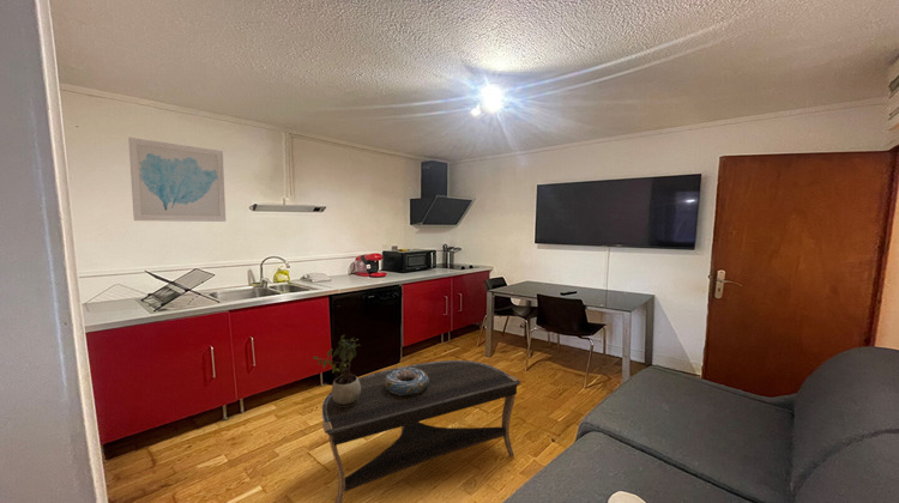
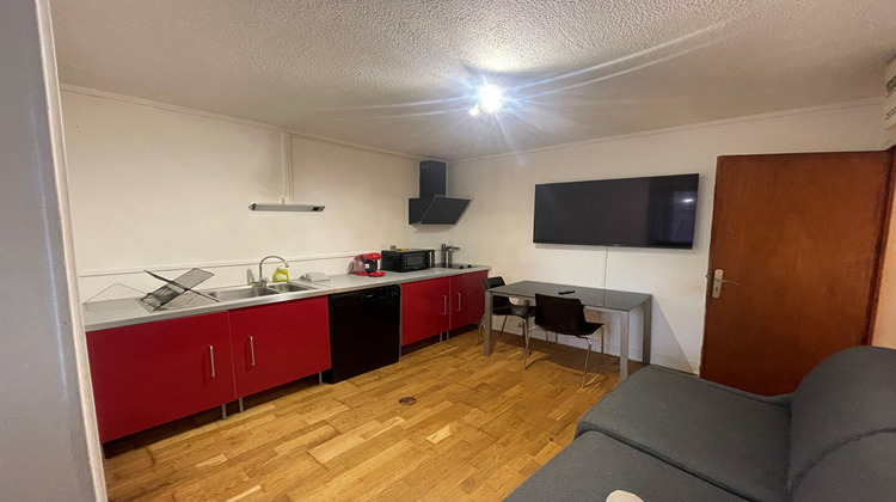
- coffee table (417, 422)
- decorative bowl (406, 380)
- potted plant (339, 370)
- wall art (181, 183)
